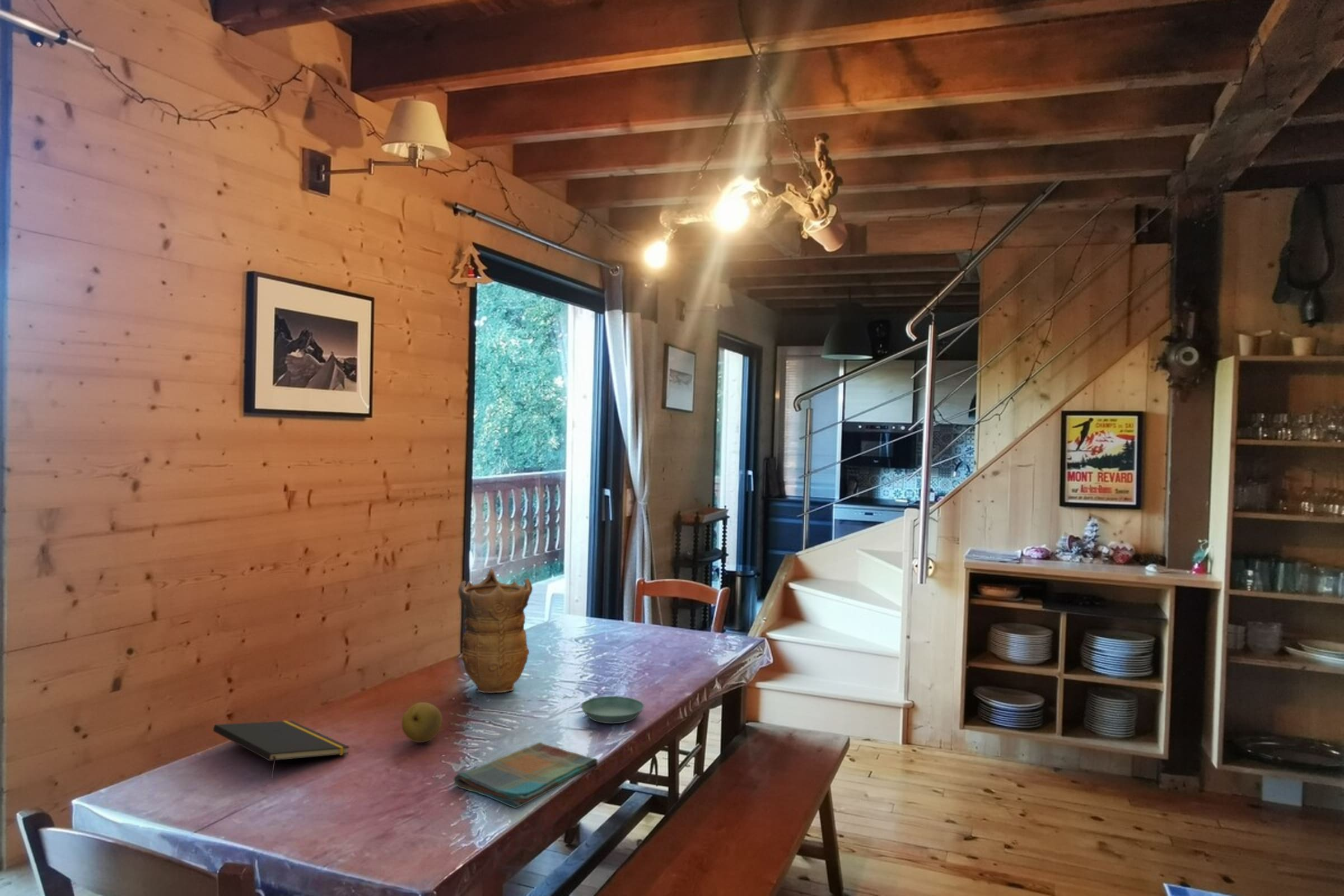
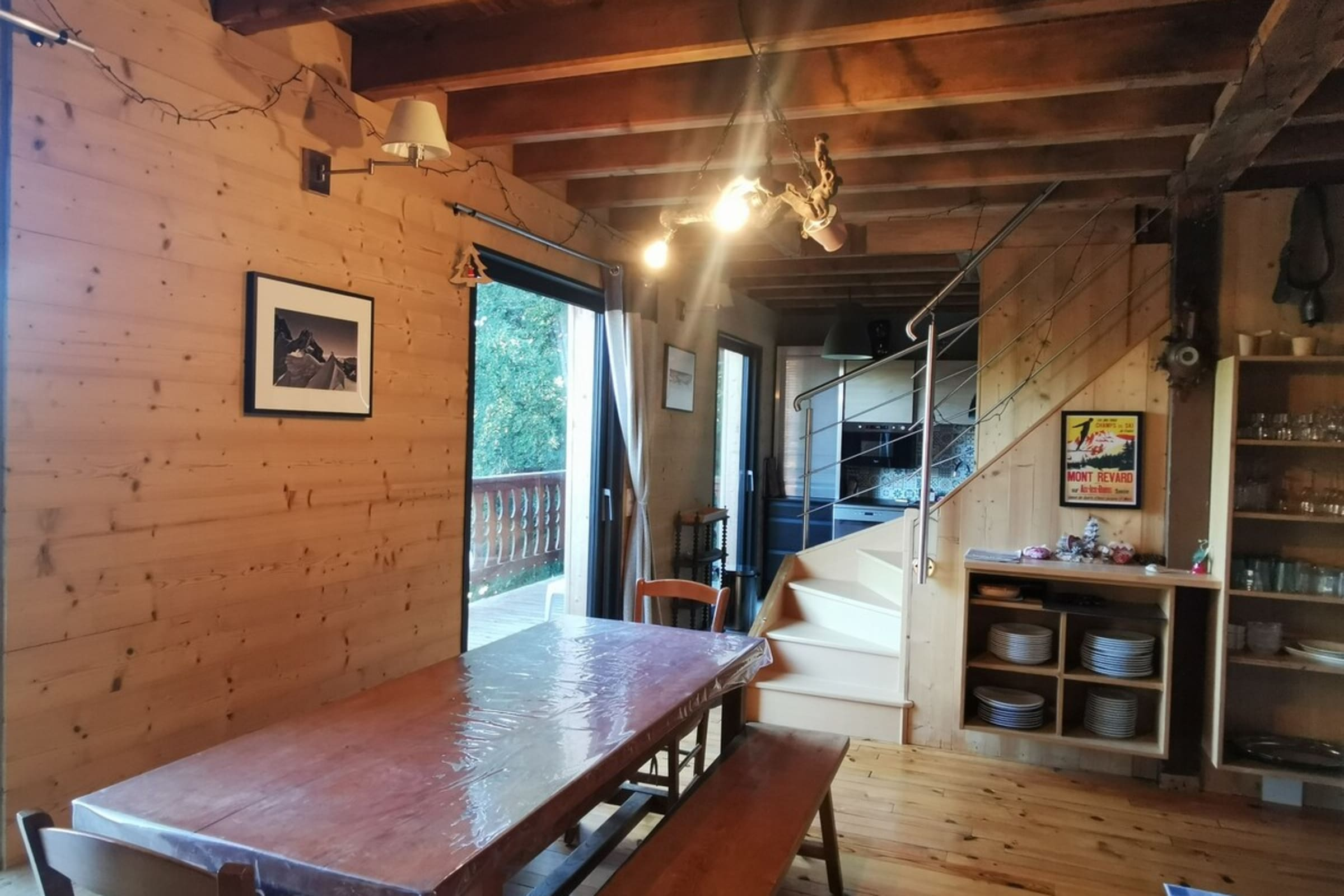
- notepad (281, 739)
- saucer (612, 711)
- dish towel (528, 770)
- vase (494, 629)
- fruit (422, 722)
